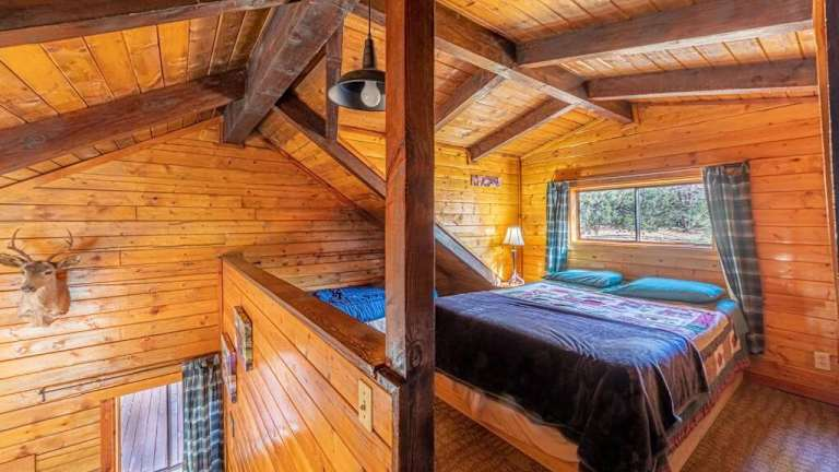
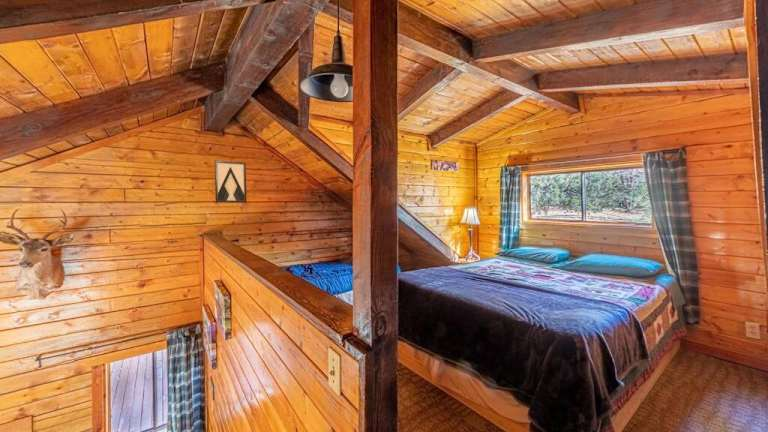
+ wall art (230, 182)
